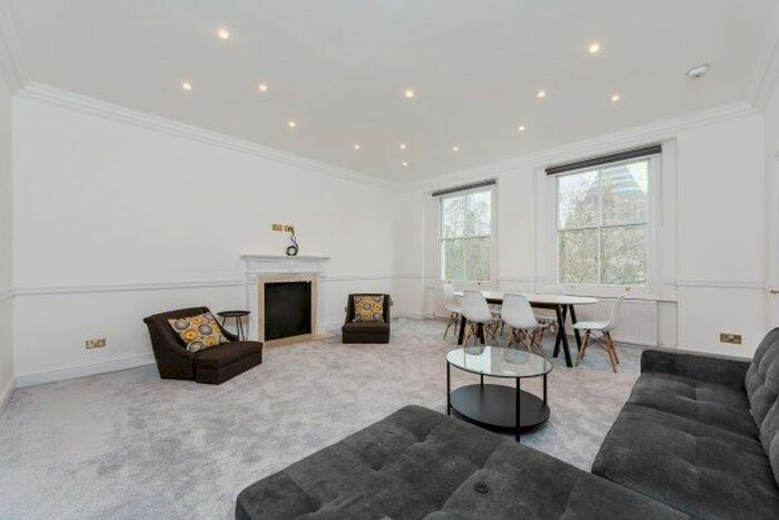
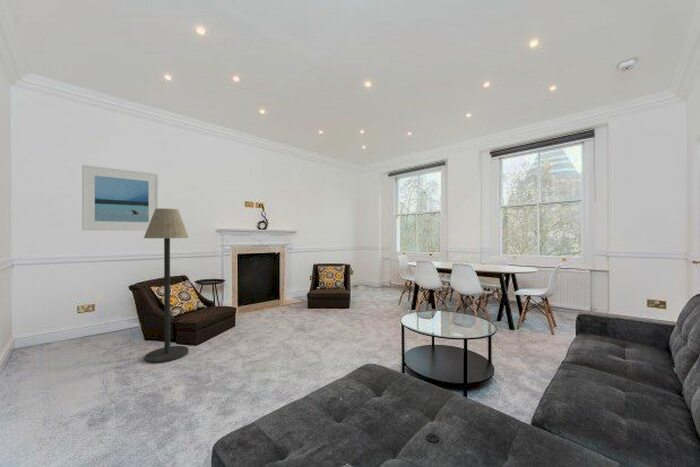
+ floor lamp (167, 282)
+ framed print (122, 200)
